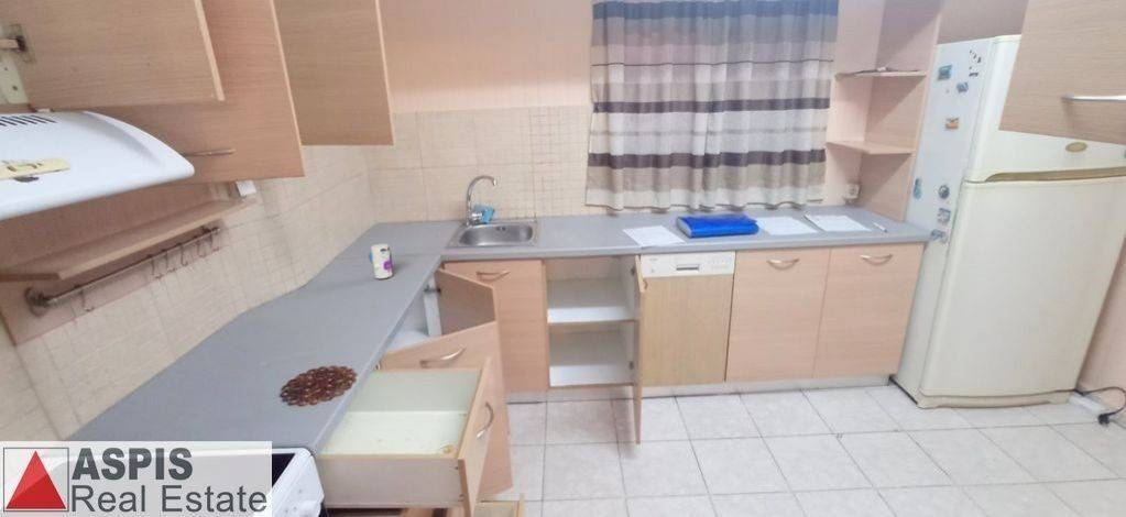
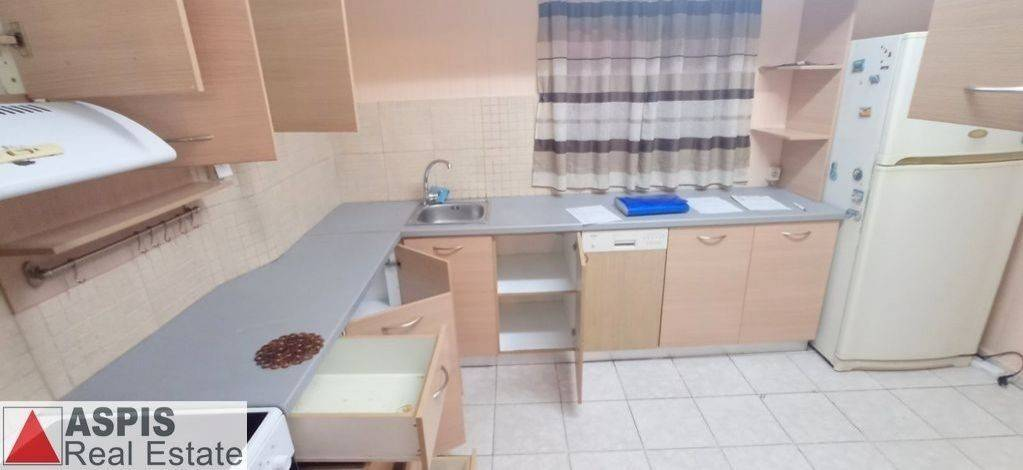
- toy (380, 261)
